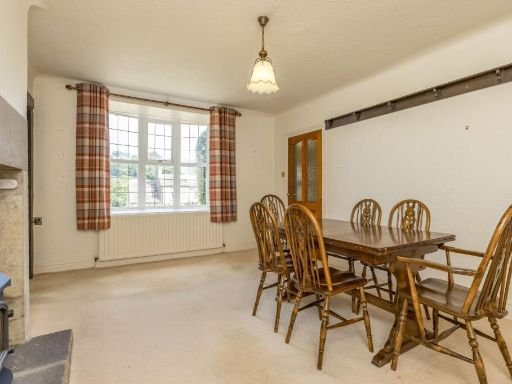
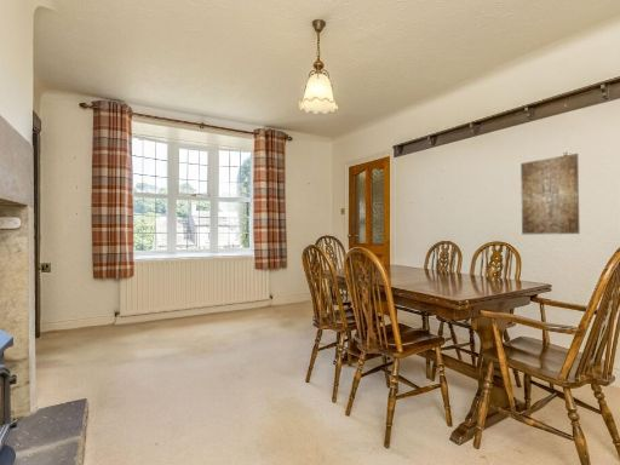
+ wall art (547, 196)
